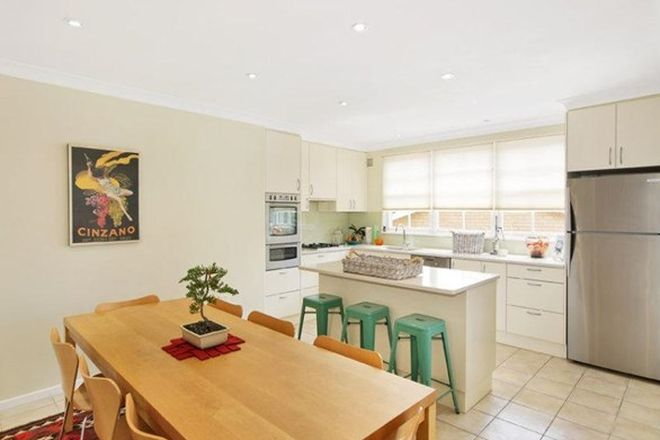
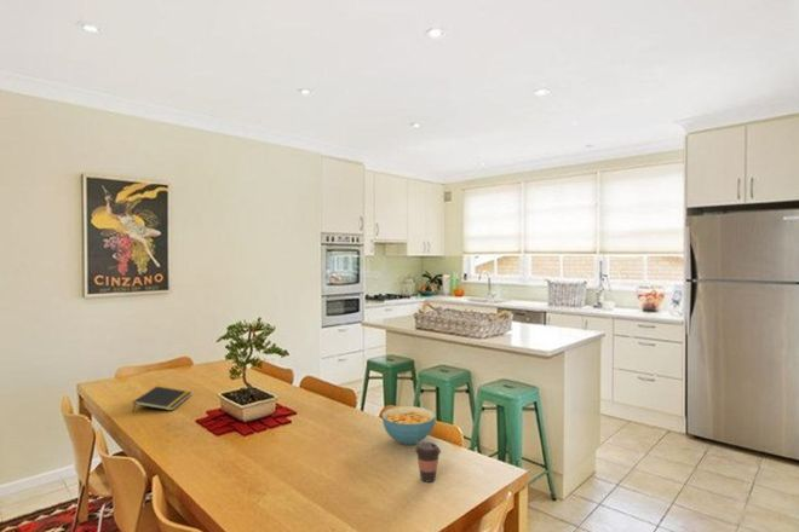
+ notepad (163, 398)
+ coffee cup (427, 462)
+ cereal bowl (408, 428)
